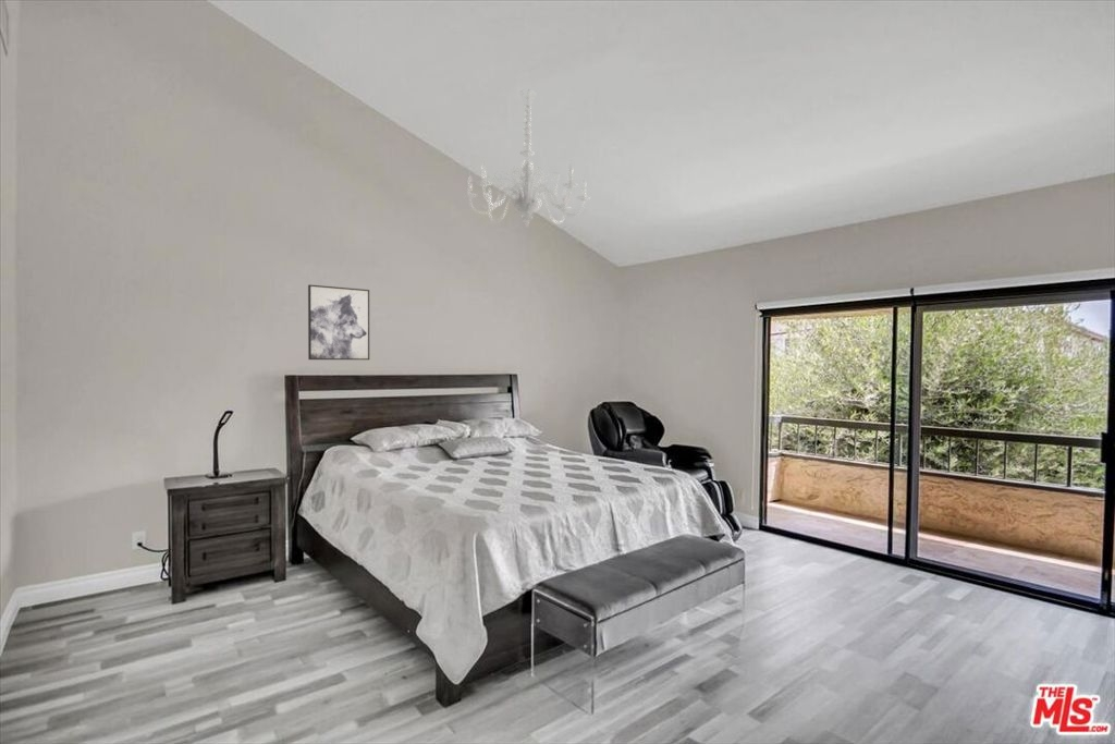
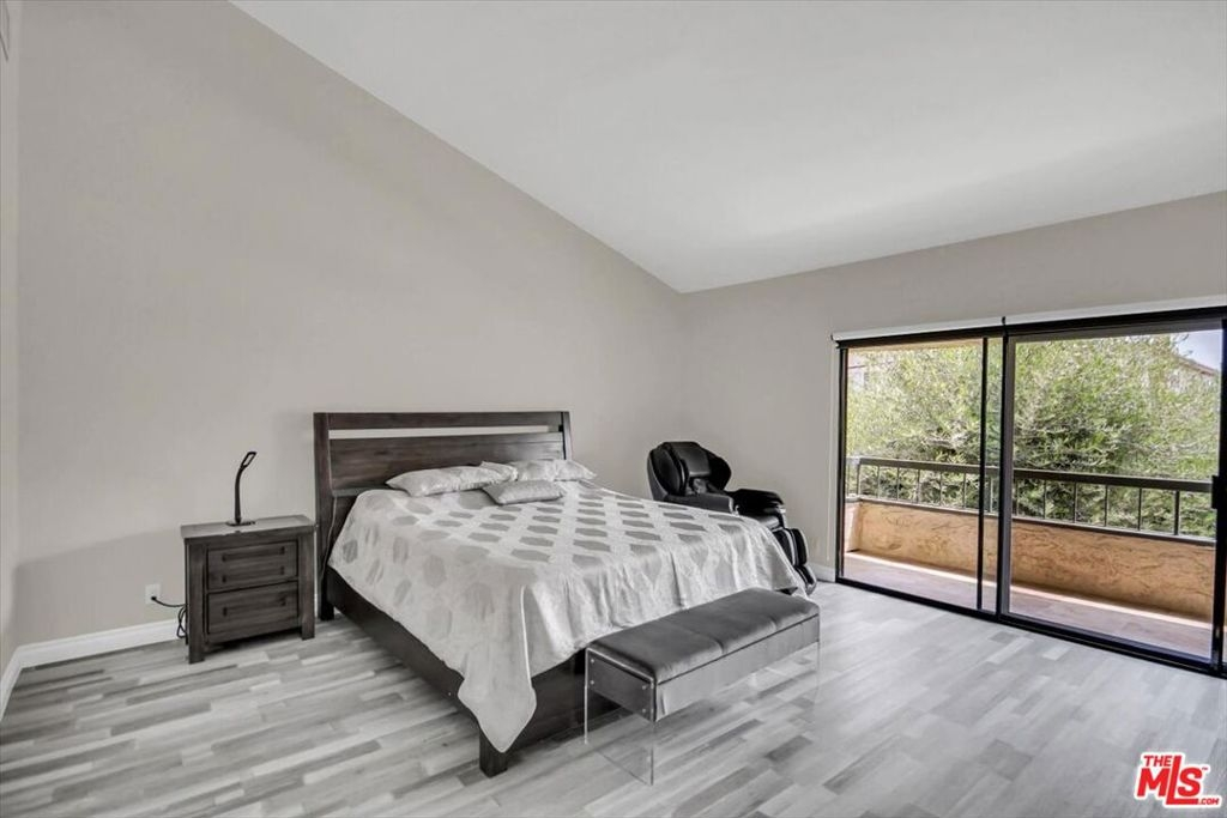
- wall art (340, 324)
- chandelier (527, 159)
